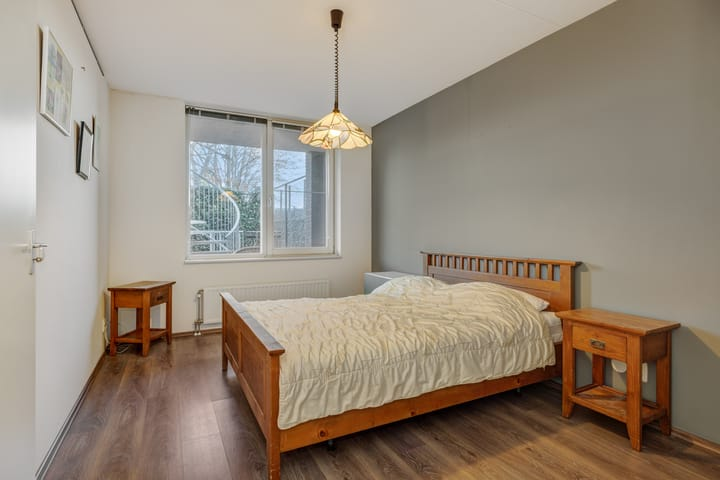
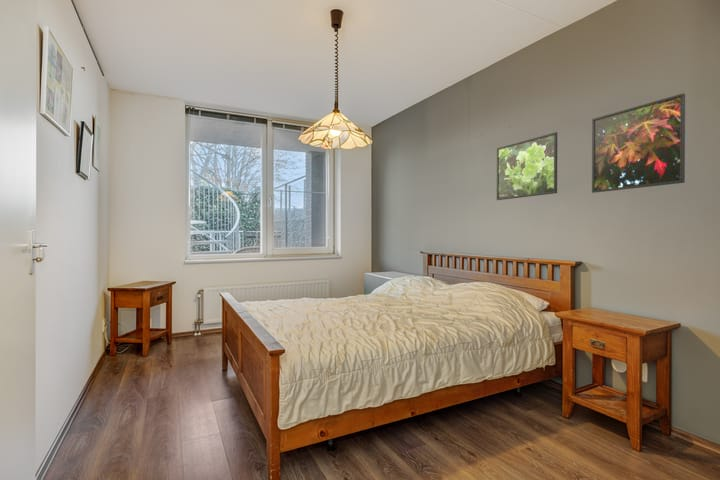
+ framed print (634, 147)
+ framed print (524, 168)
